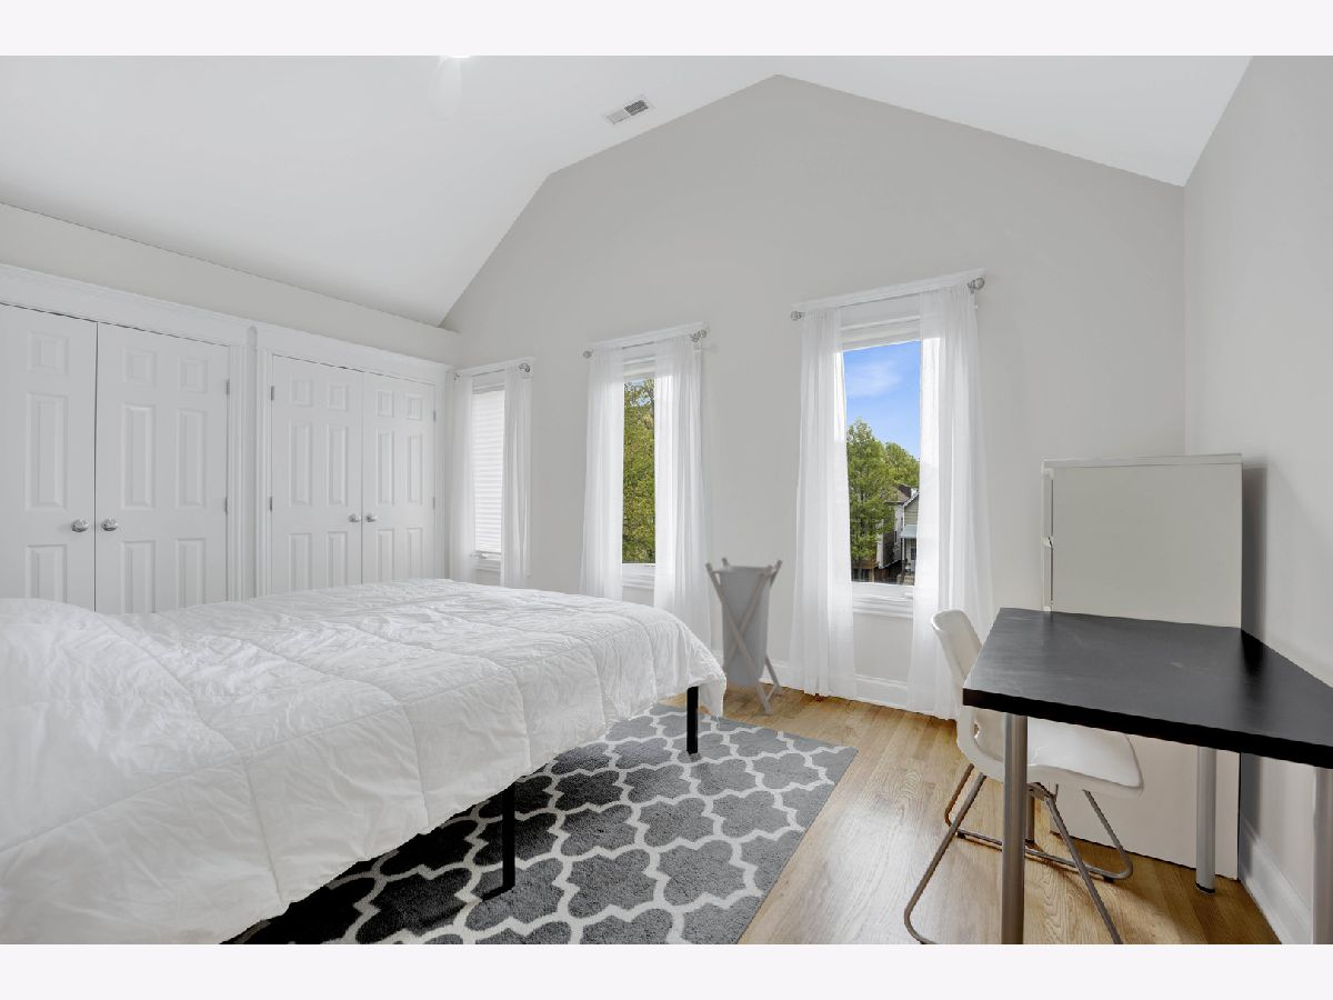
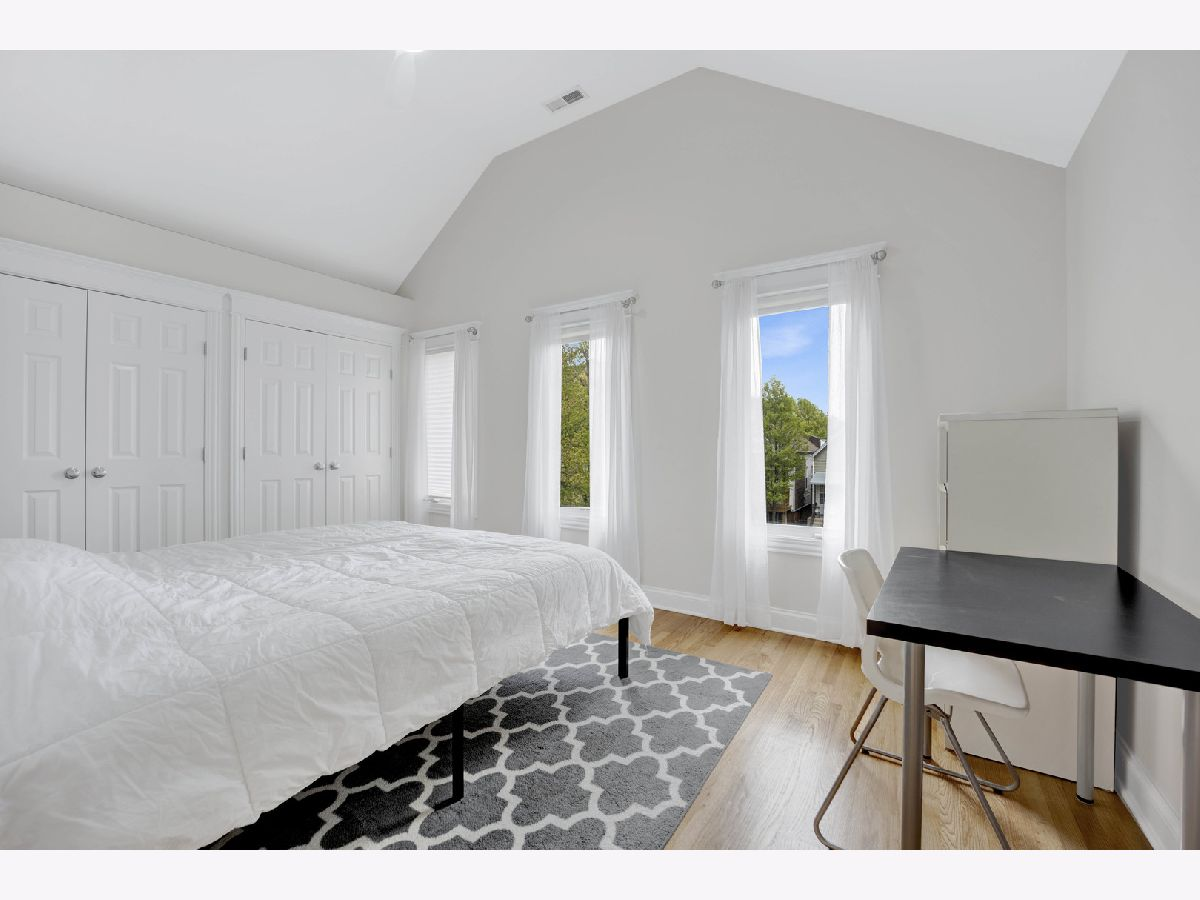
- laundry hamper (744, 630)
